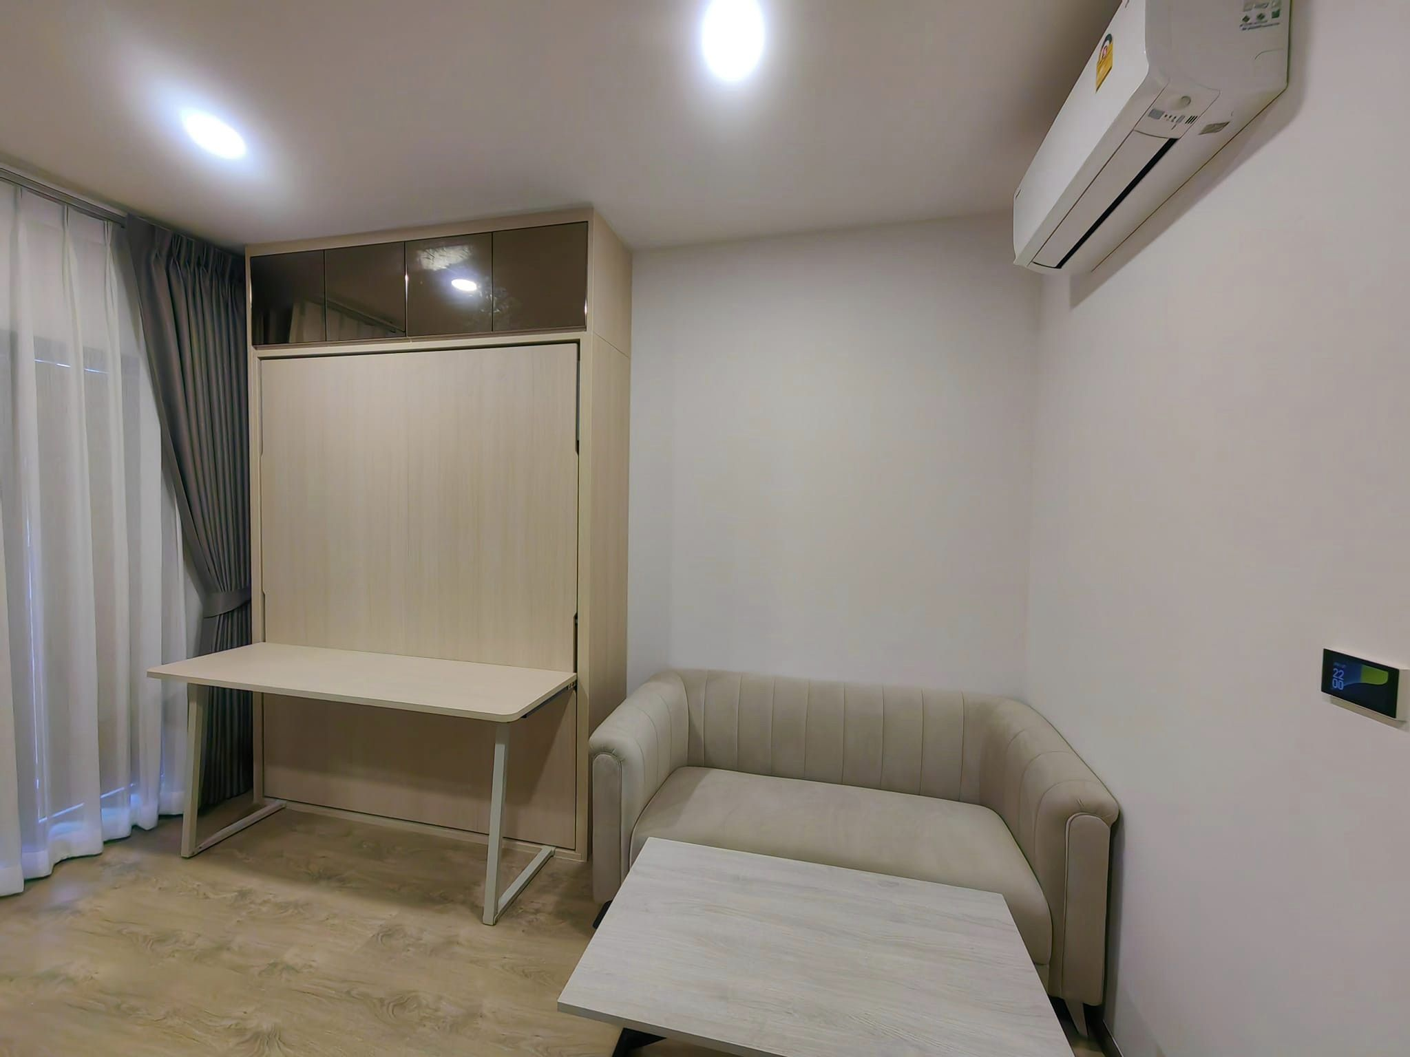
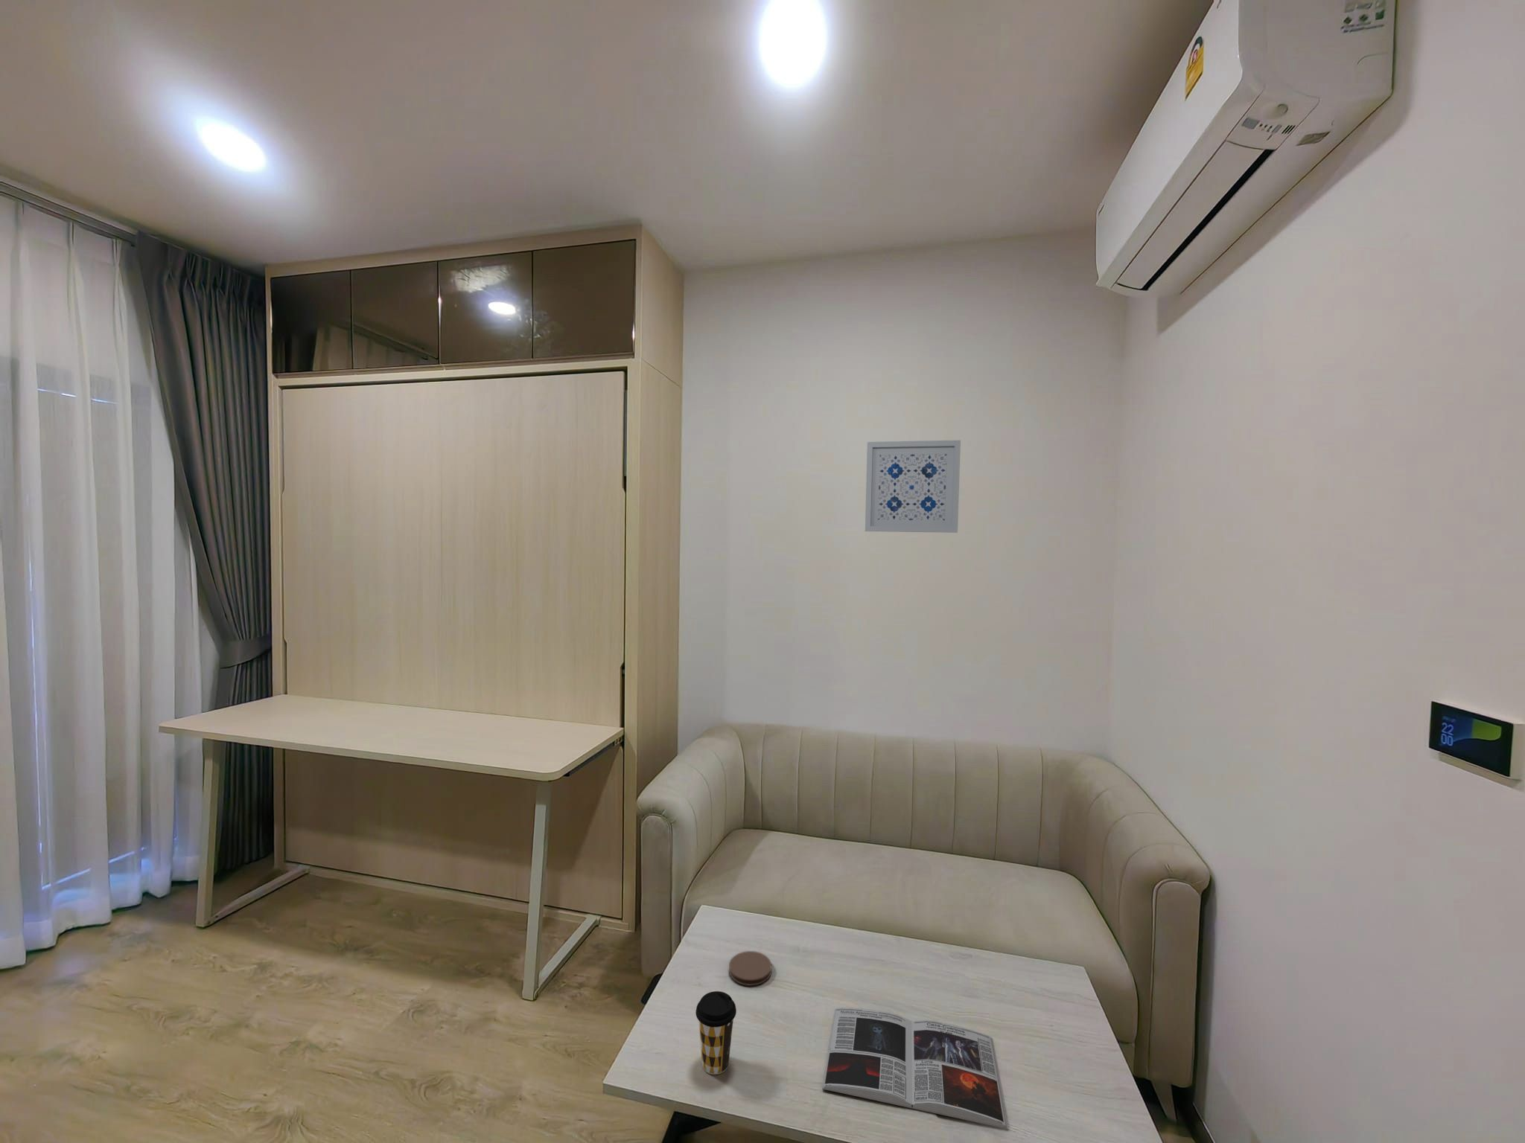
+ magazine (911, 1058)
+ wall art (911, 486)
+ coaster (749, 968)
+ coffee cup (716, 1033)
